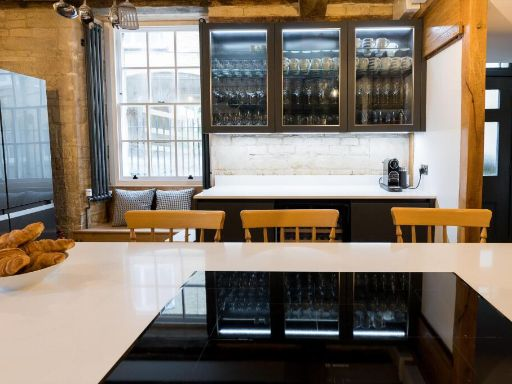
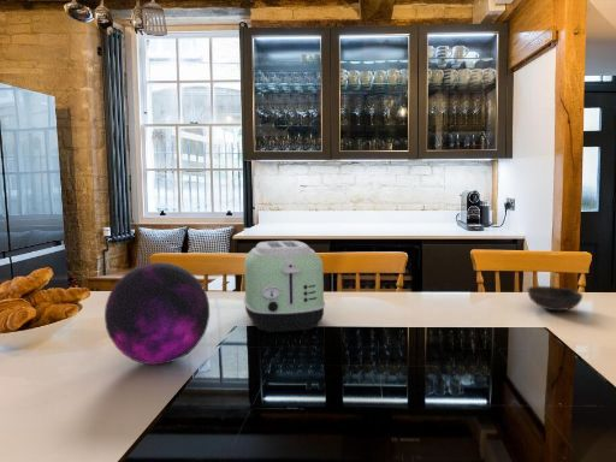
+ toaster (283, 283)
+ bowl (553, 300)
+ decorative orb (158, 313)
